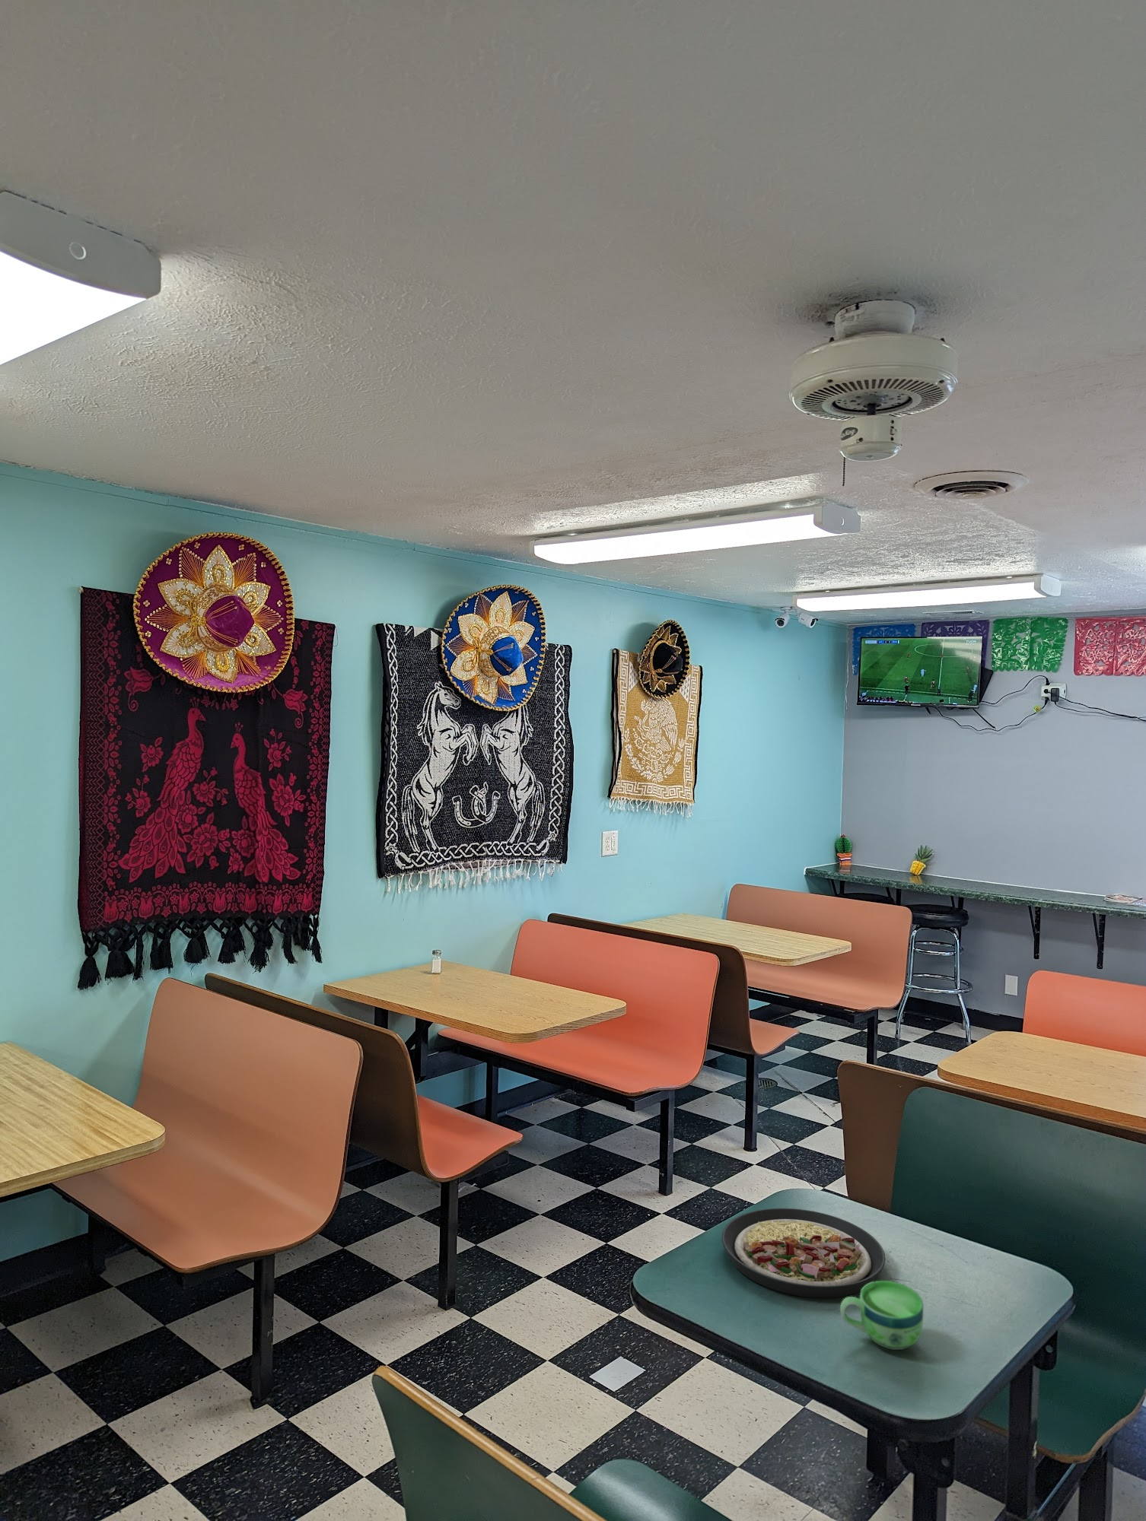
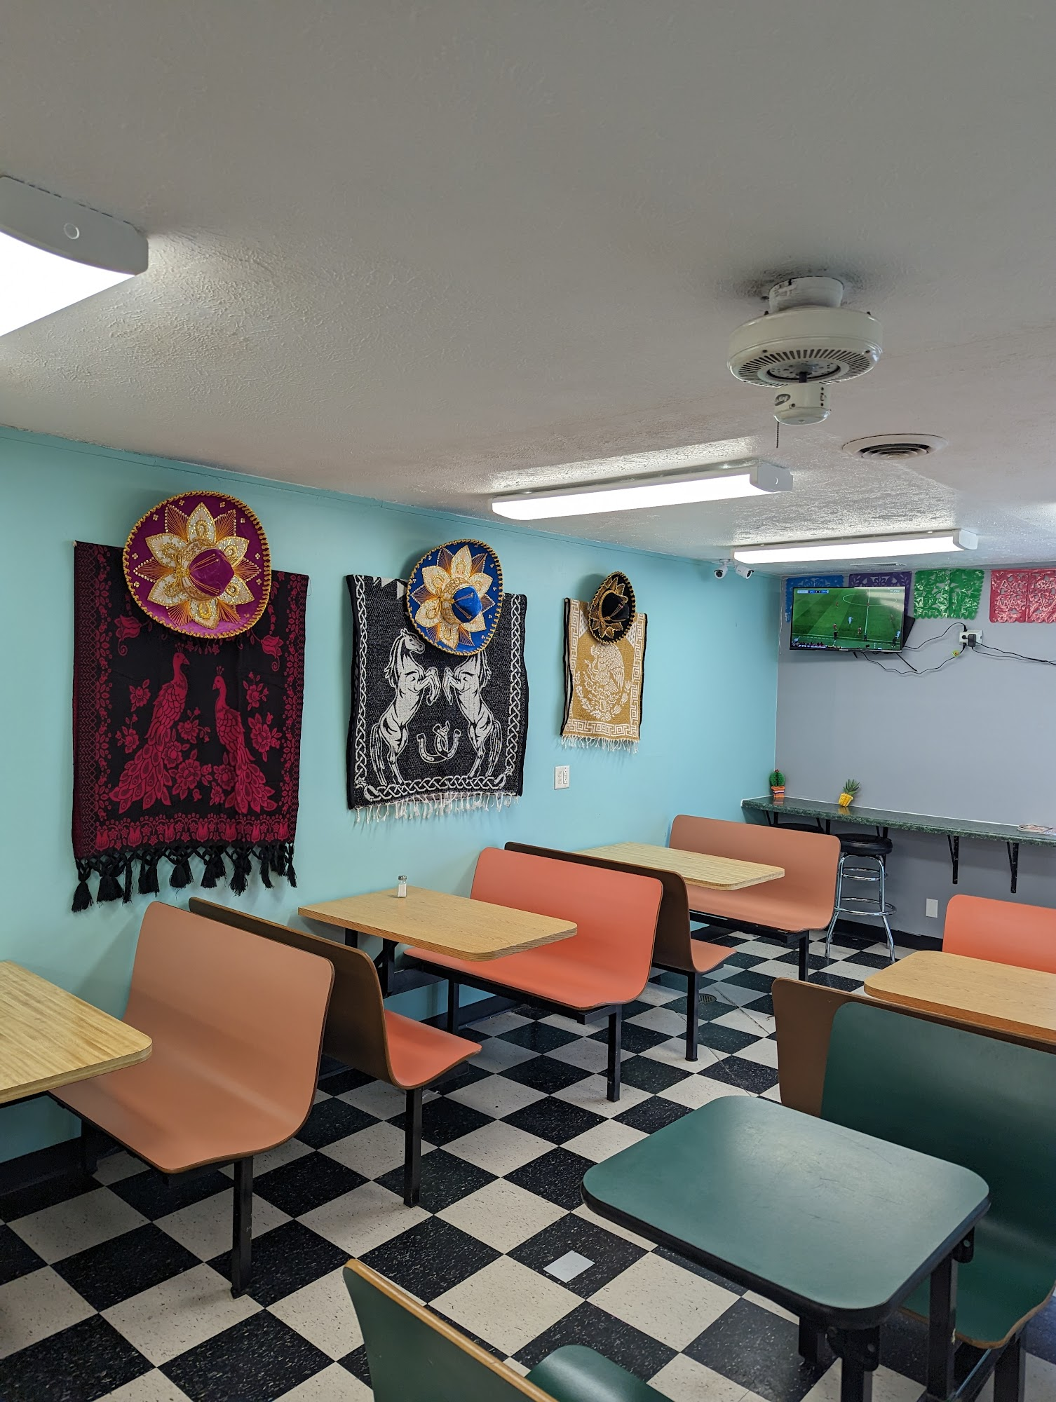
- cup (882, 1319)
- plate (802, 1247)
